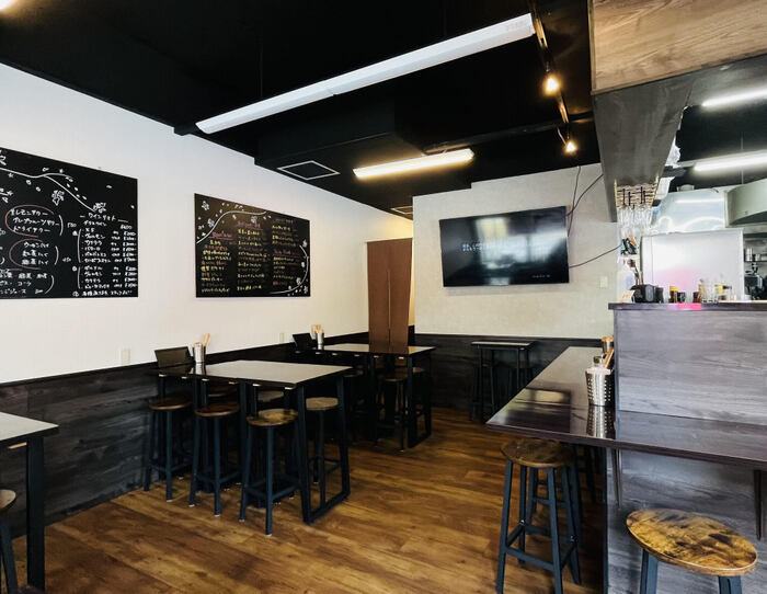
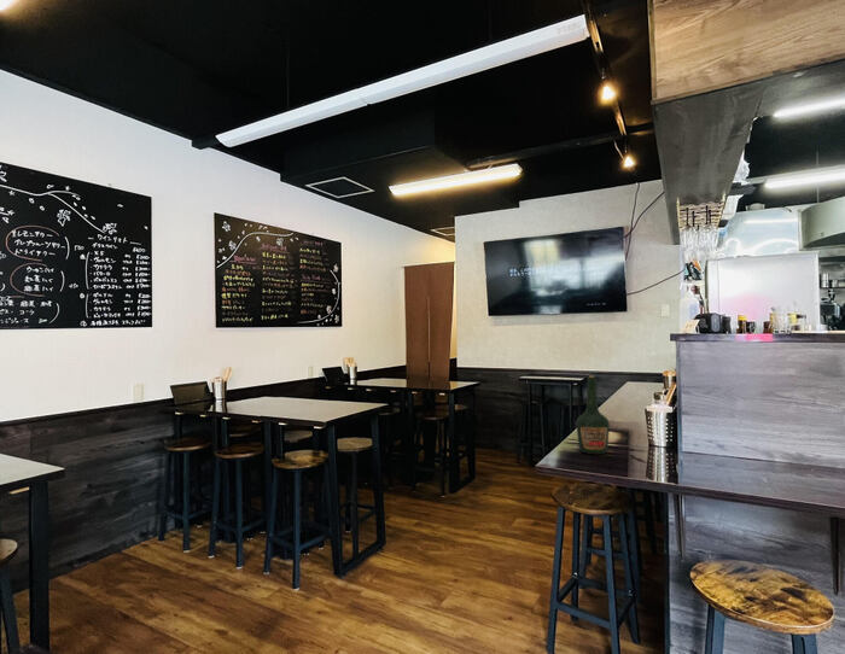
+ bottle (592, 413)
